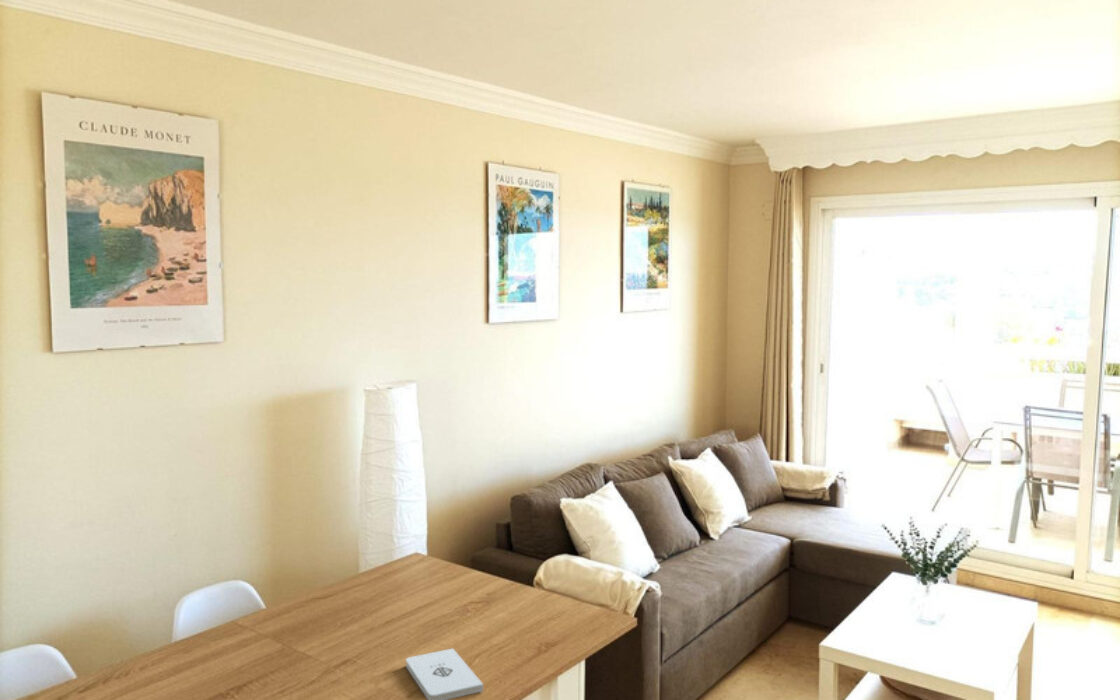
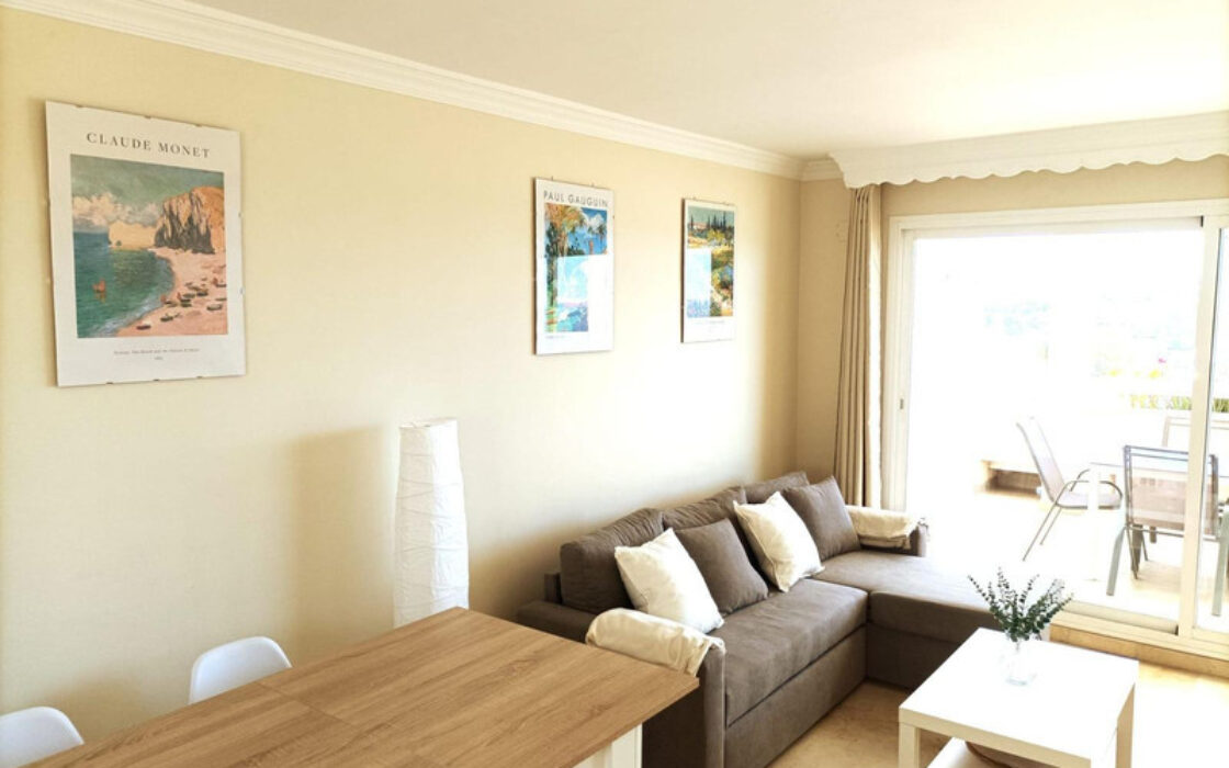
- notepad (442, 674)
